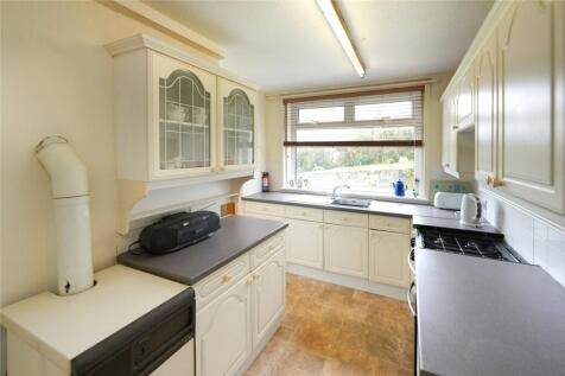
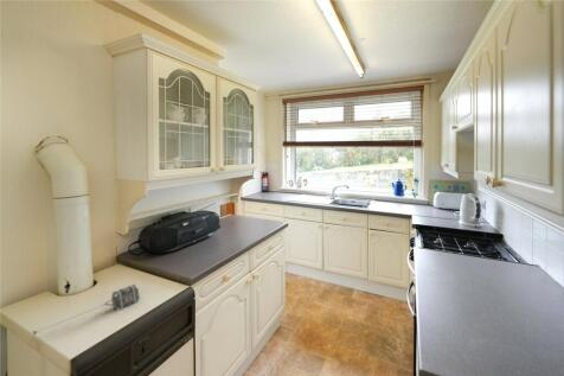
+ security camera (92, 308)
